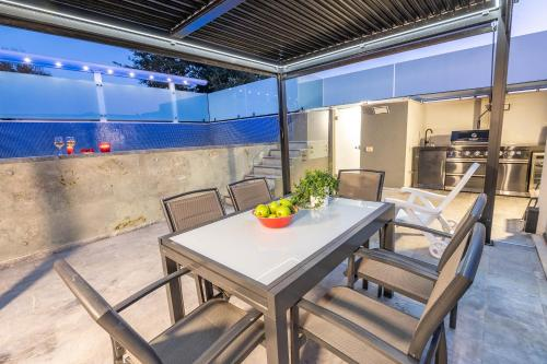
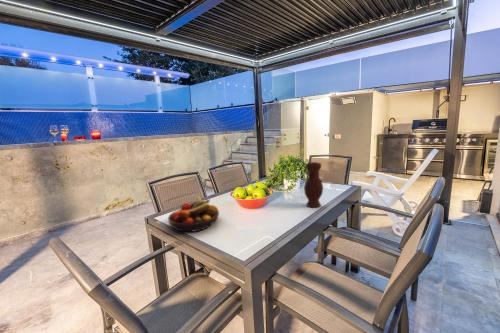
+ fruit bowl (193, 211)
+ vase (313, 184)
